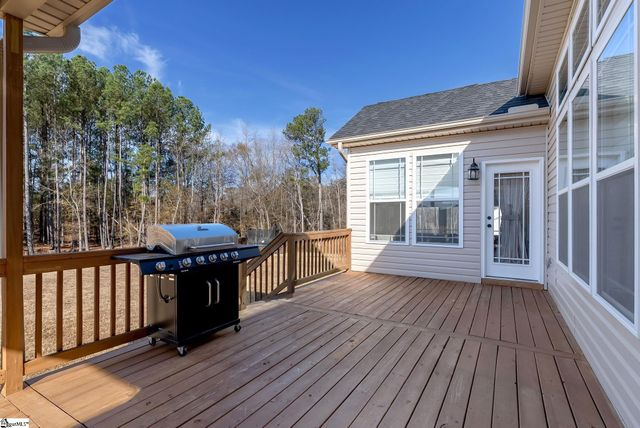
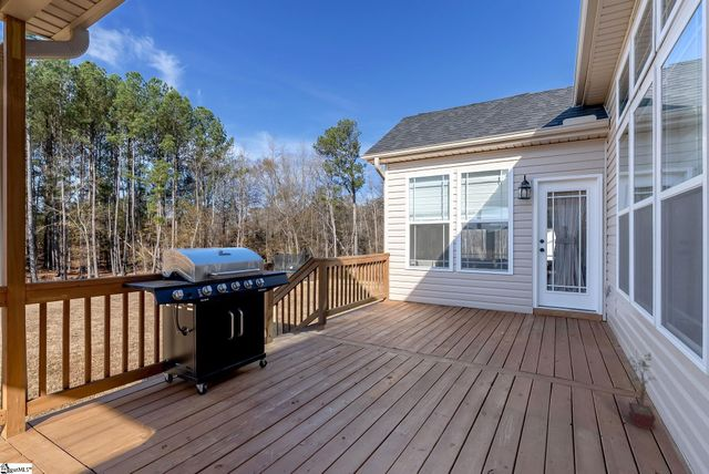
+ potted plant (638, 388)
